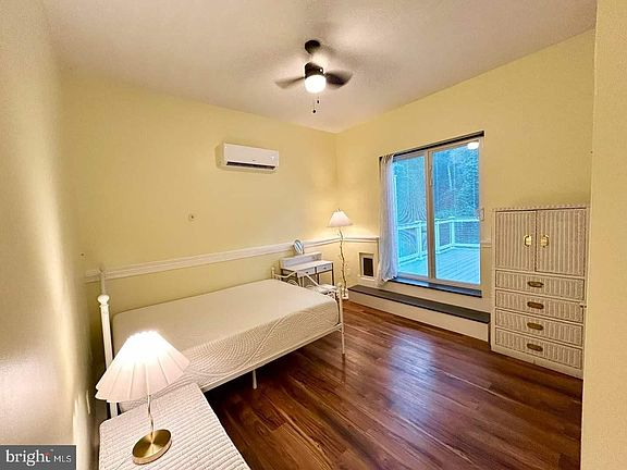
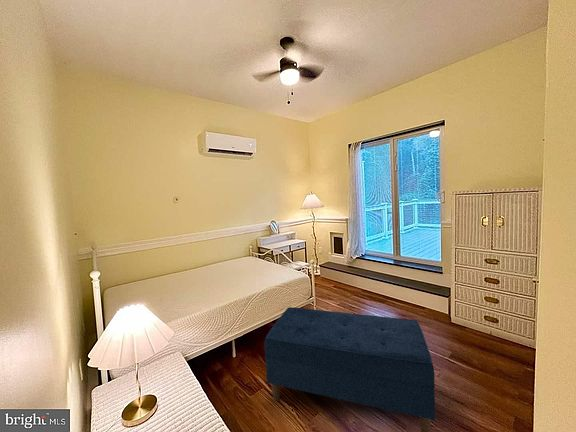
+ bench (345, 360)
